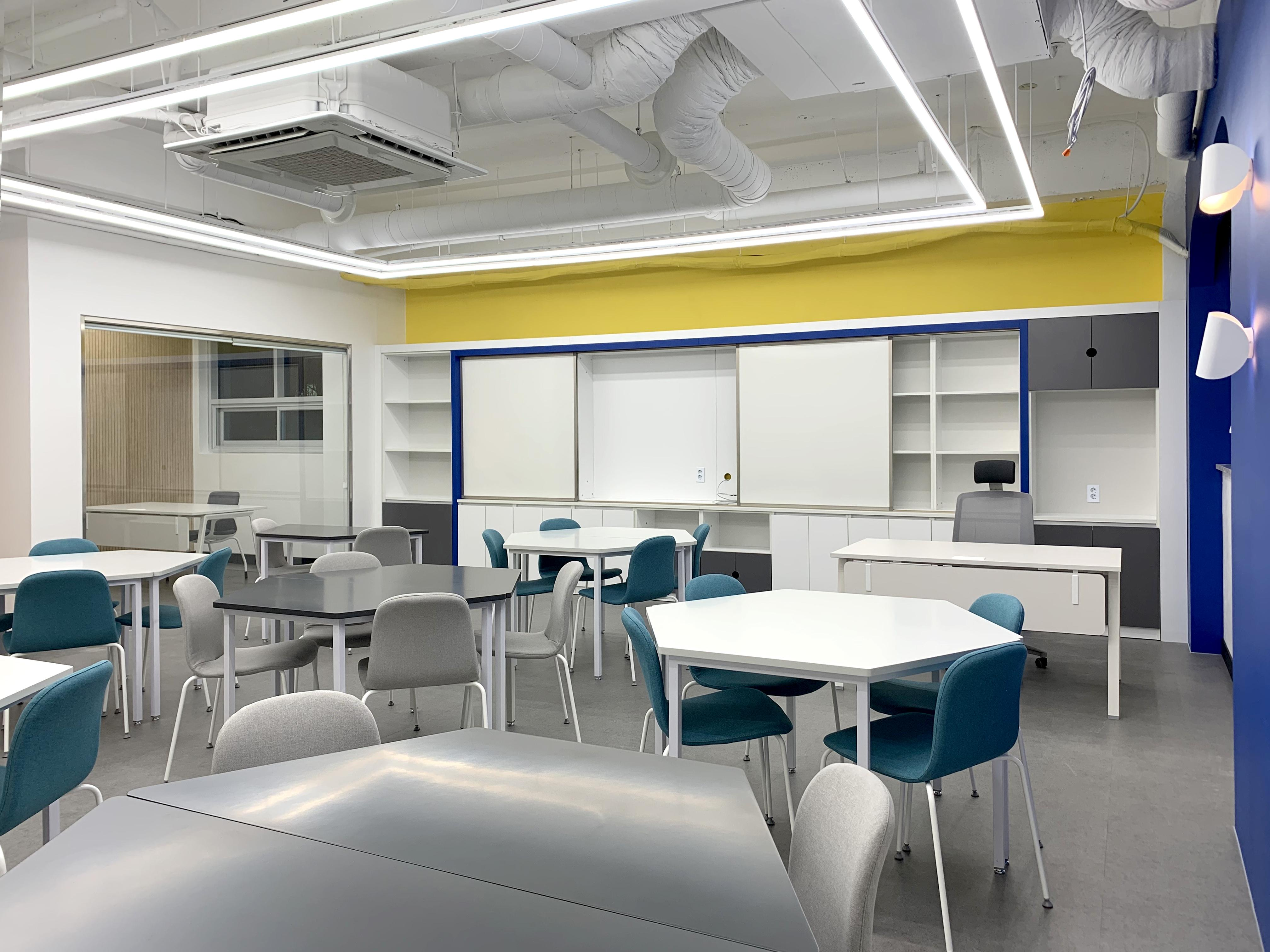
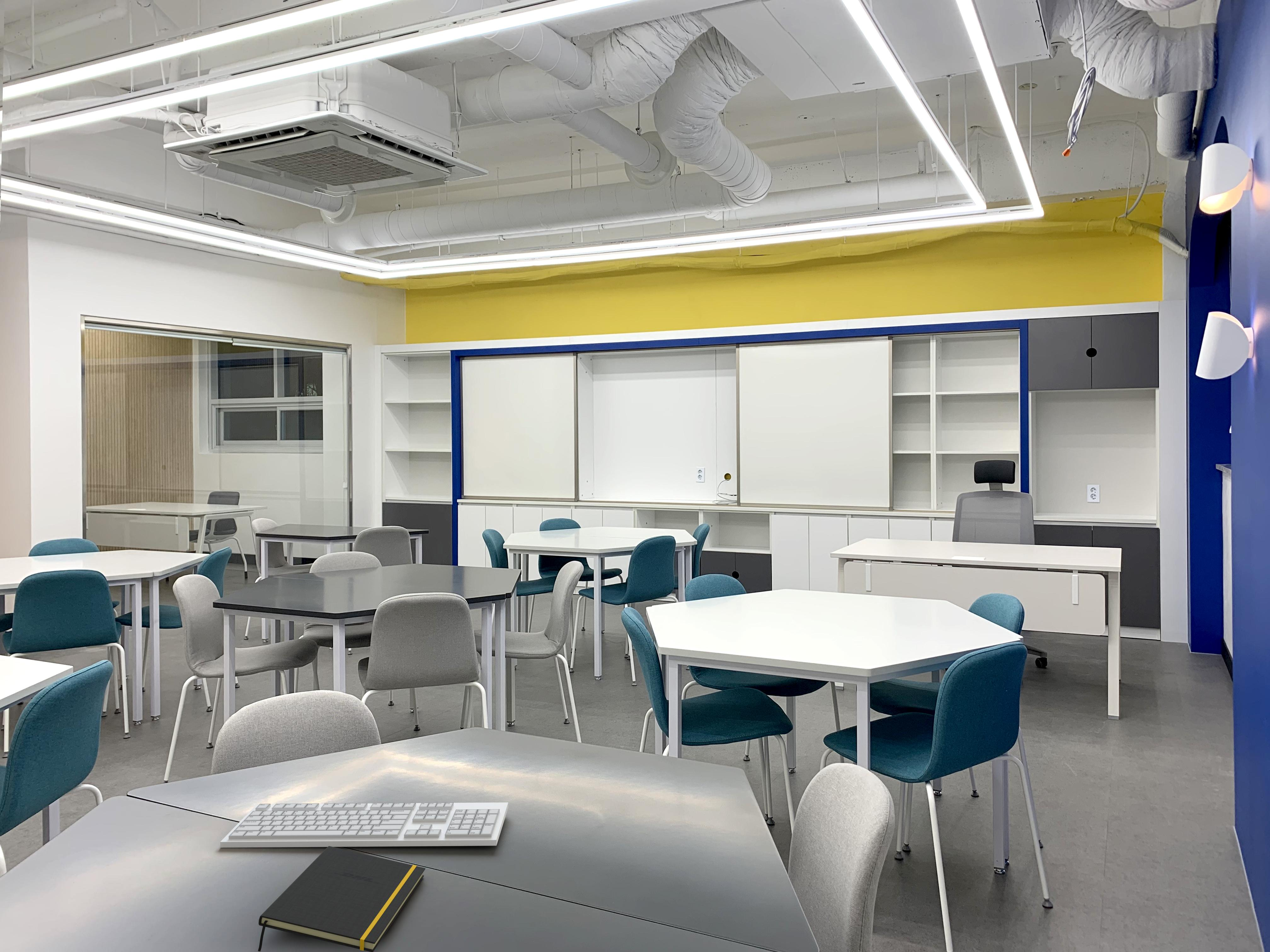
+ notepad (349, 894)
+ keyboard (371, 823)
